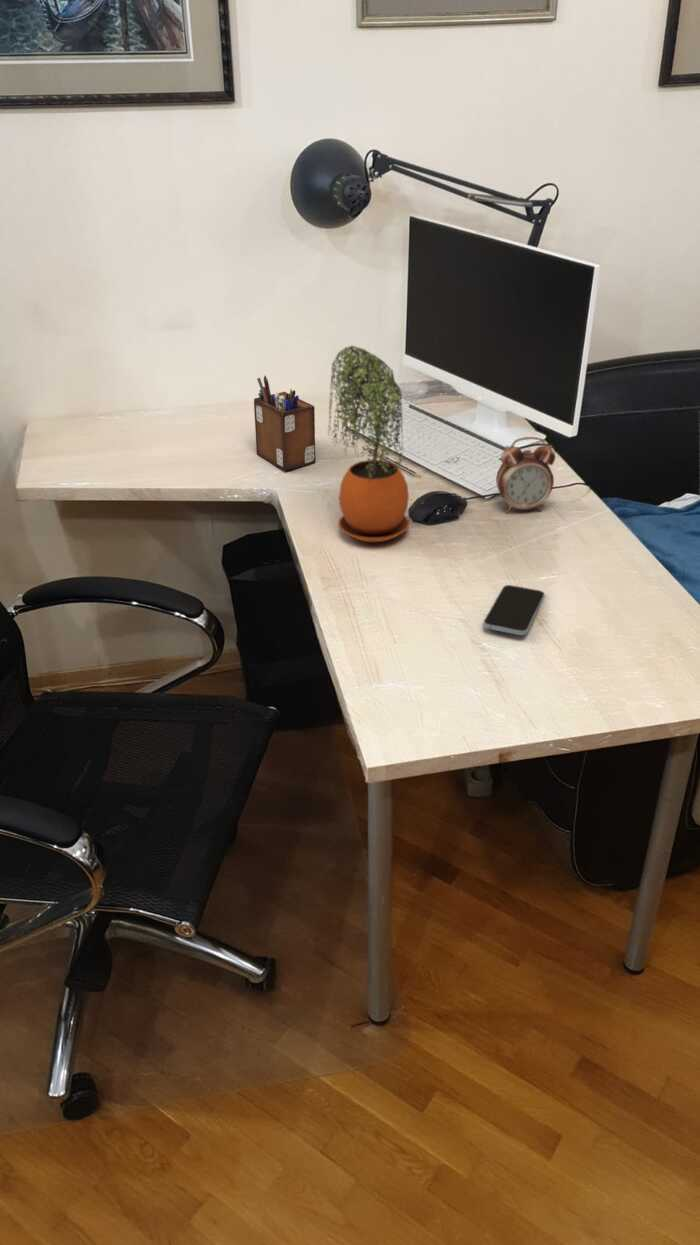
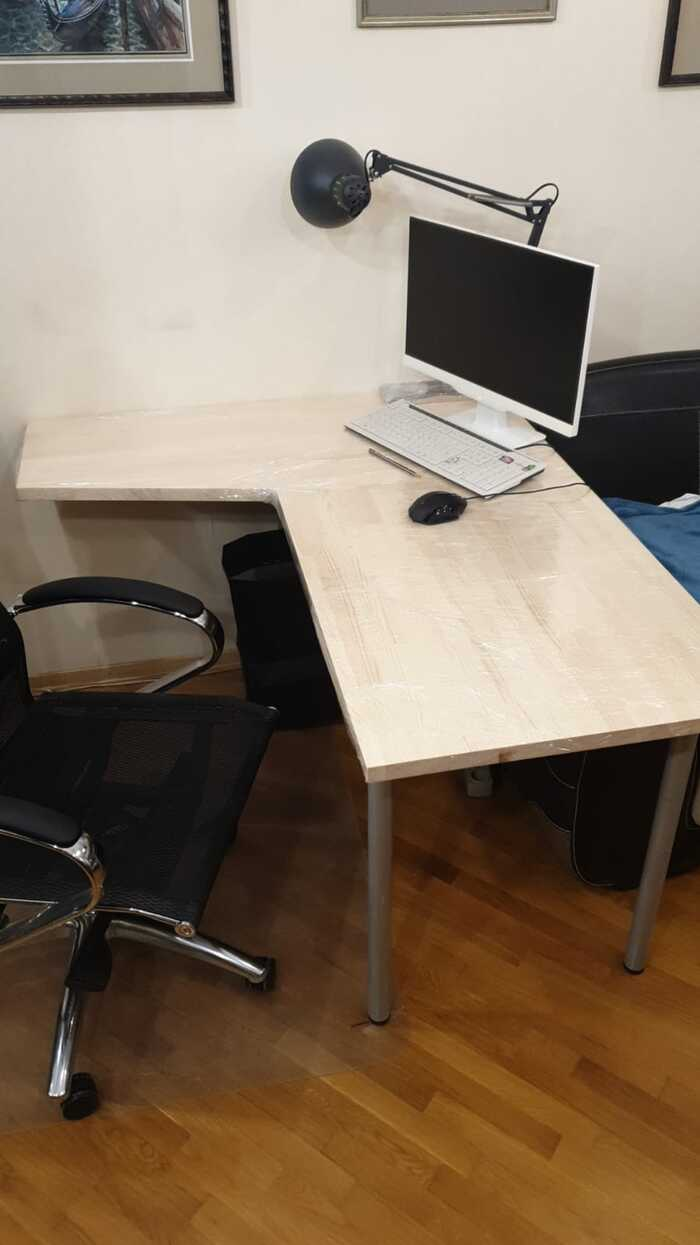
- desk organizer (284, 420)
- smartphone (514, 609)
- alarm clock (525, 473)
- potted plant (367, 447)
